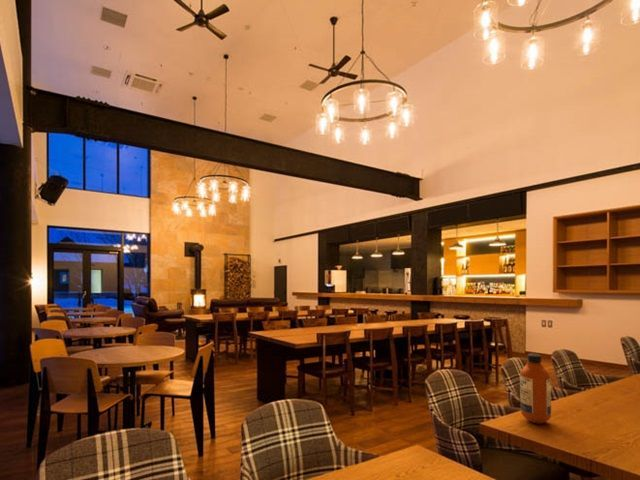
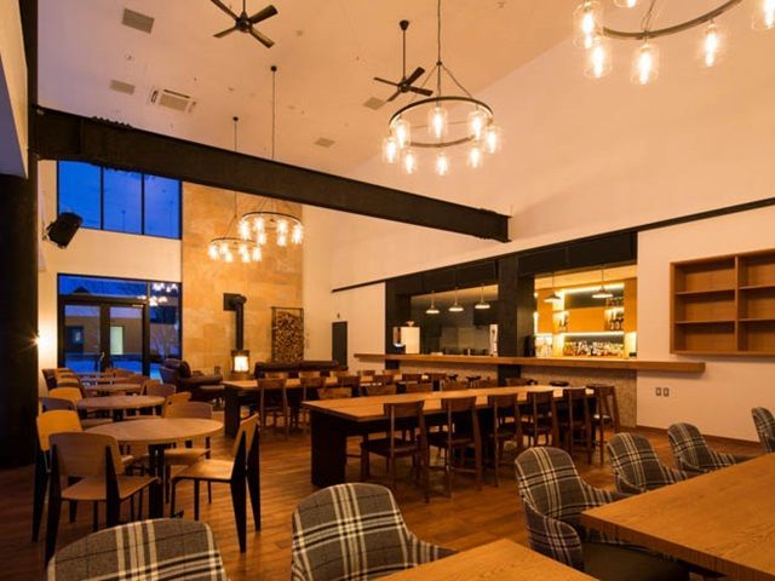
- bottle (535, 387)
